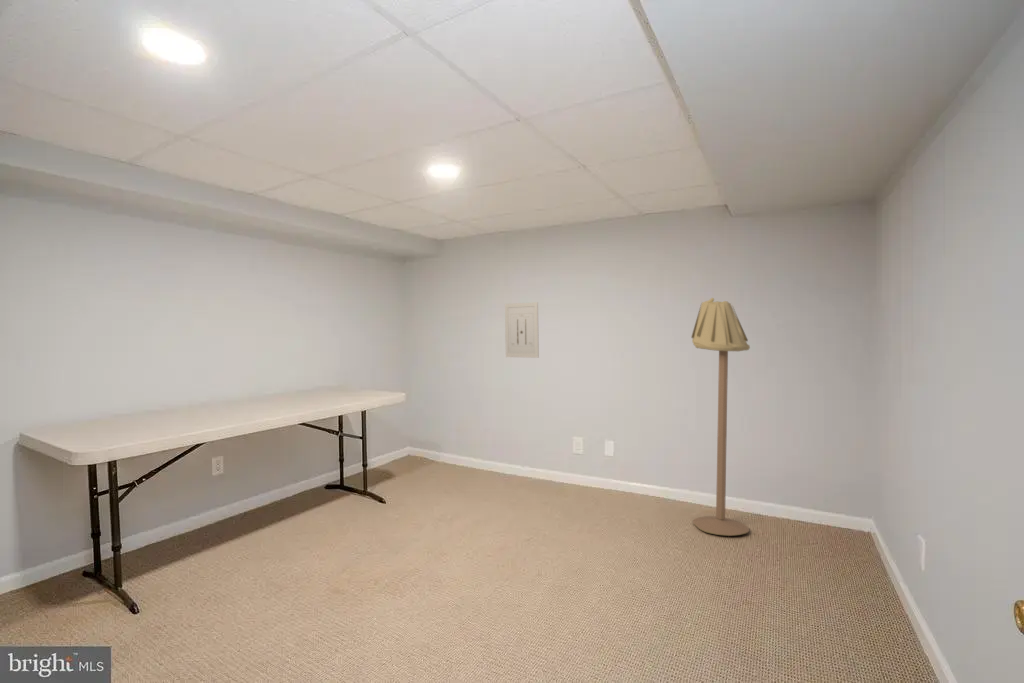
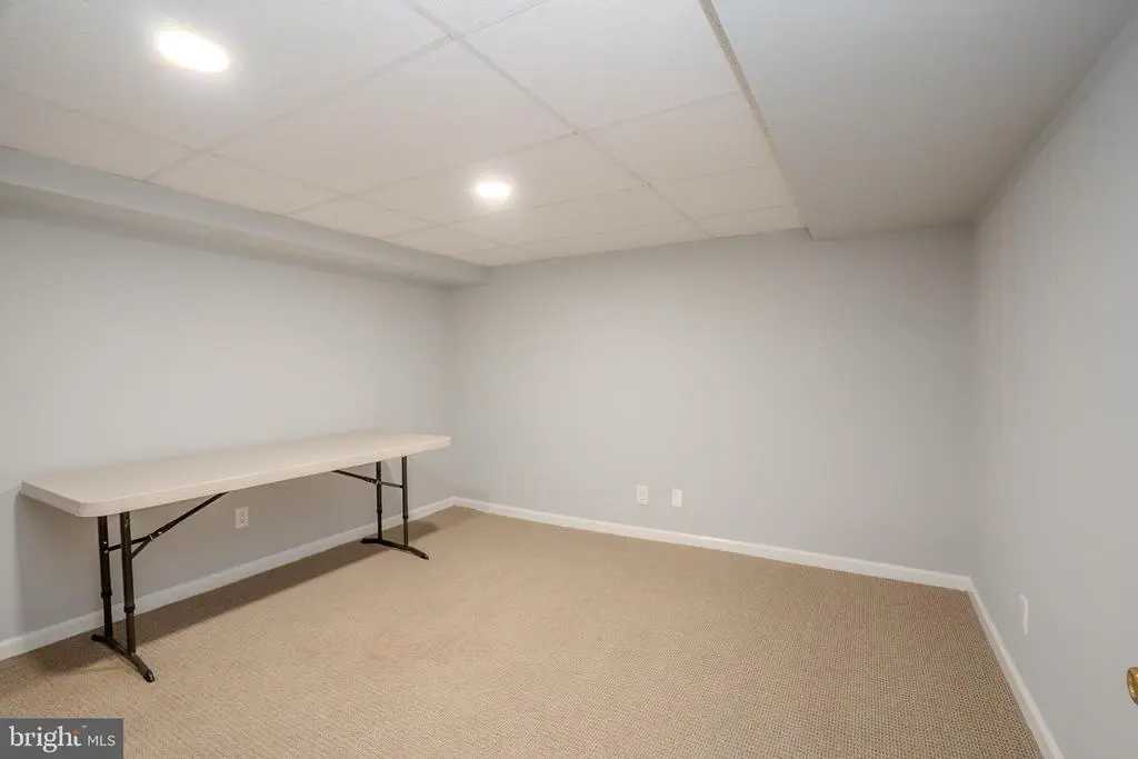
- floor lamp (720, 410)
- wall art (521, 330)
